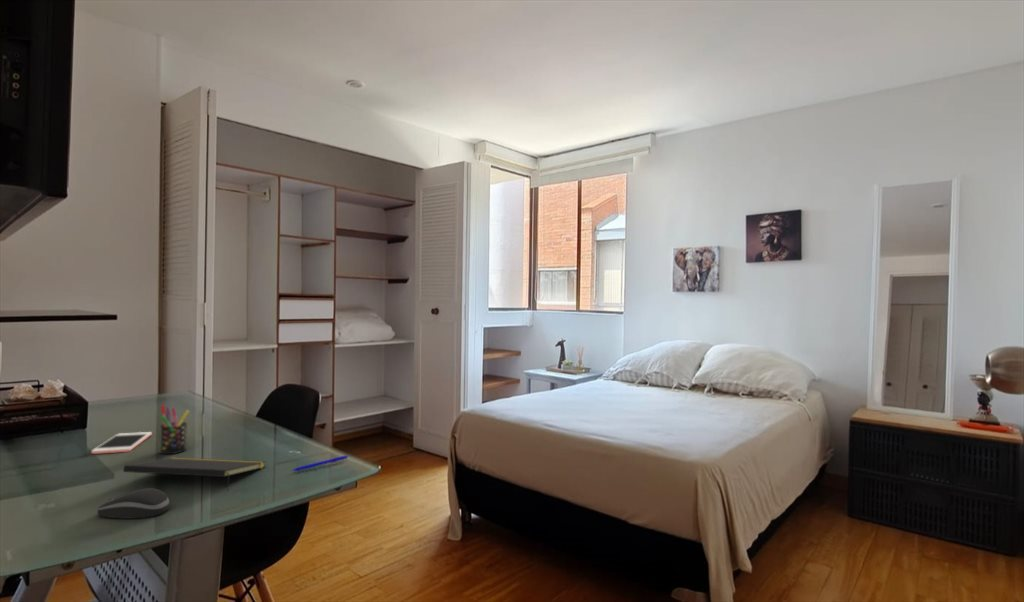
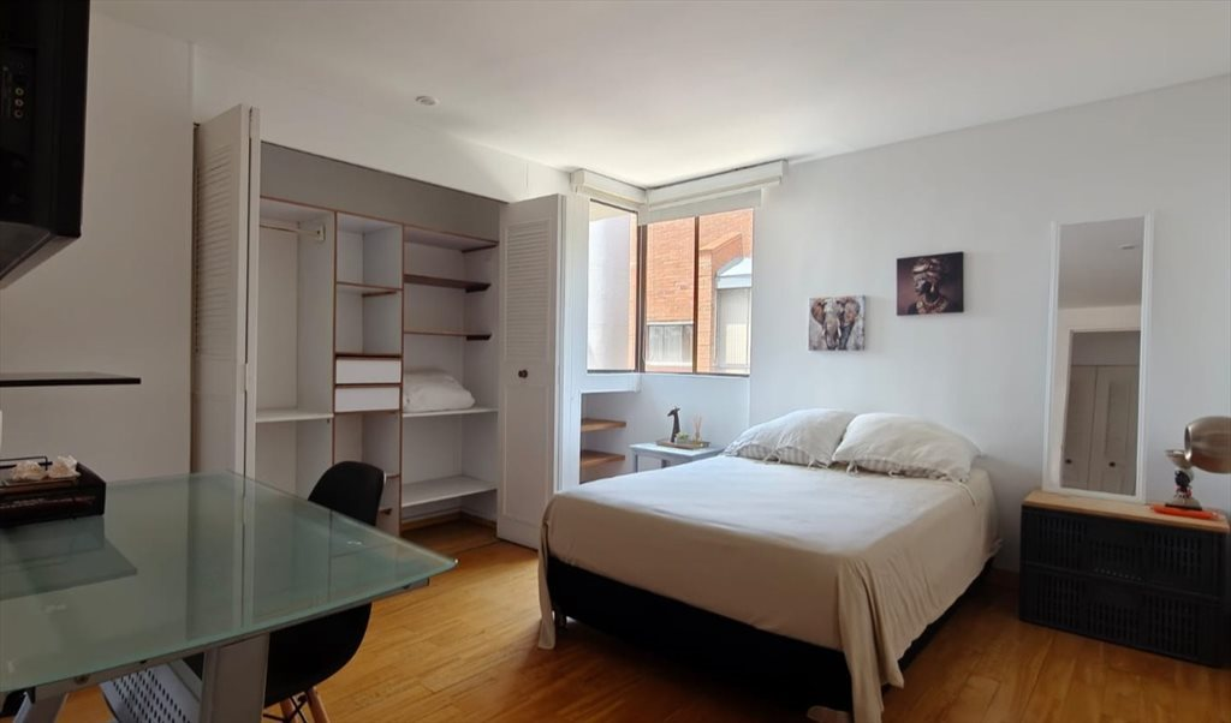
- cell phone (123, 442)
- pen (320, 463)
- pen holder (170, 428)
- computer mouse (134, 501)
- notepad (198, 466)
